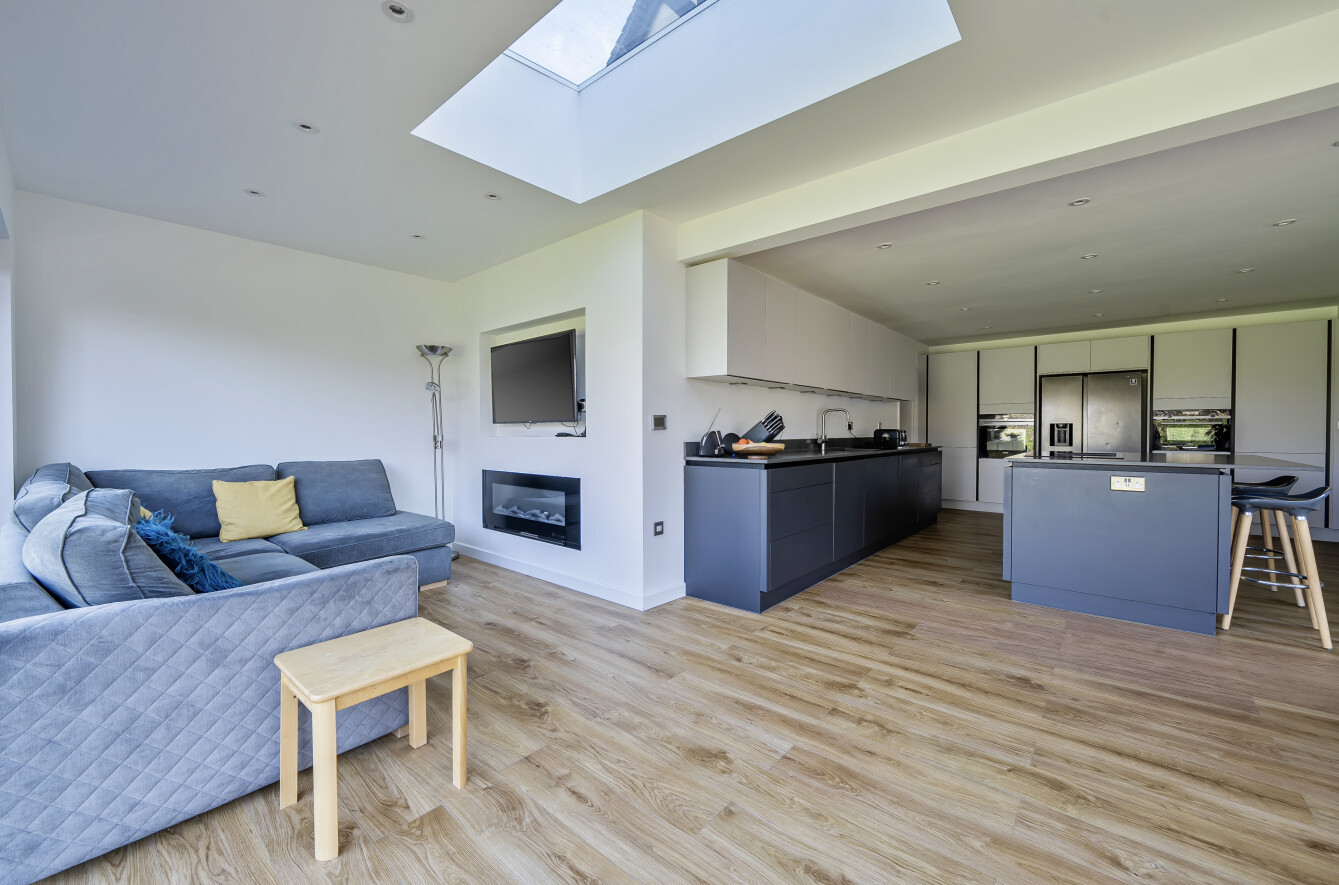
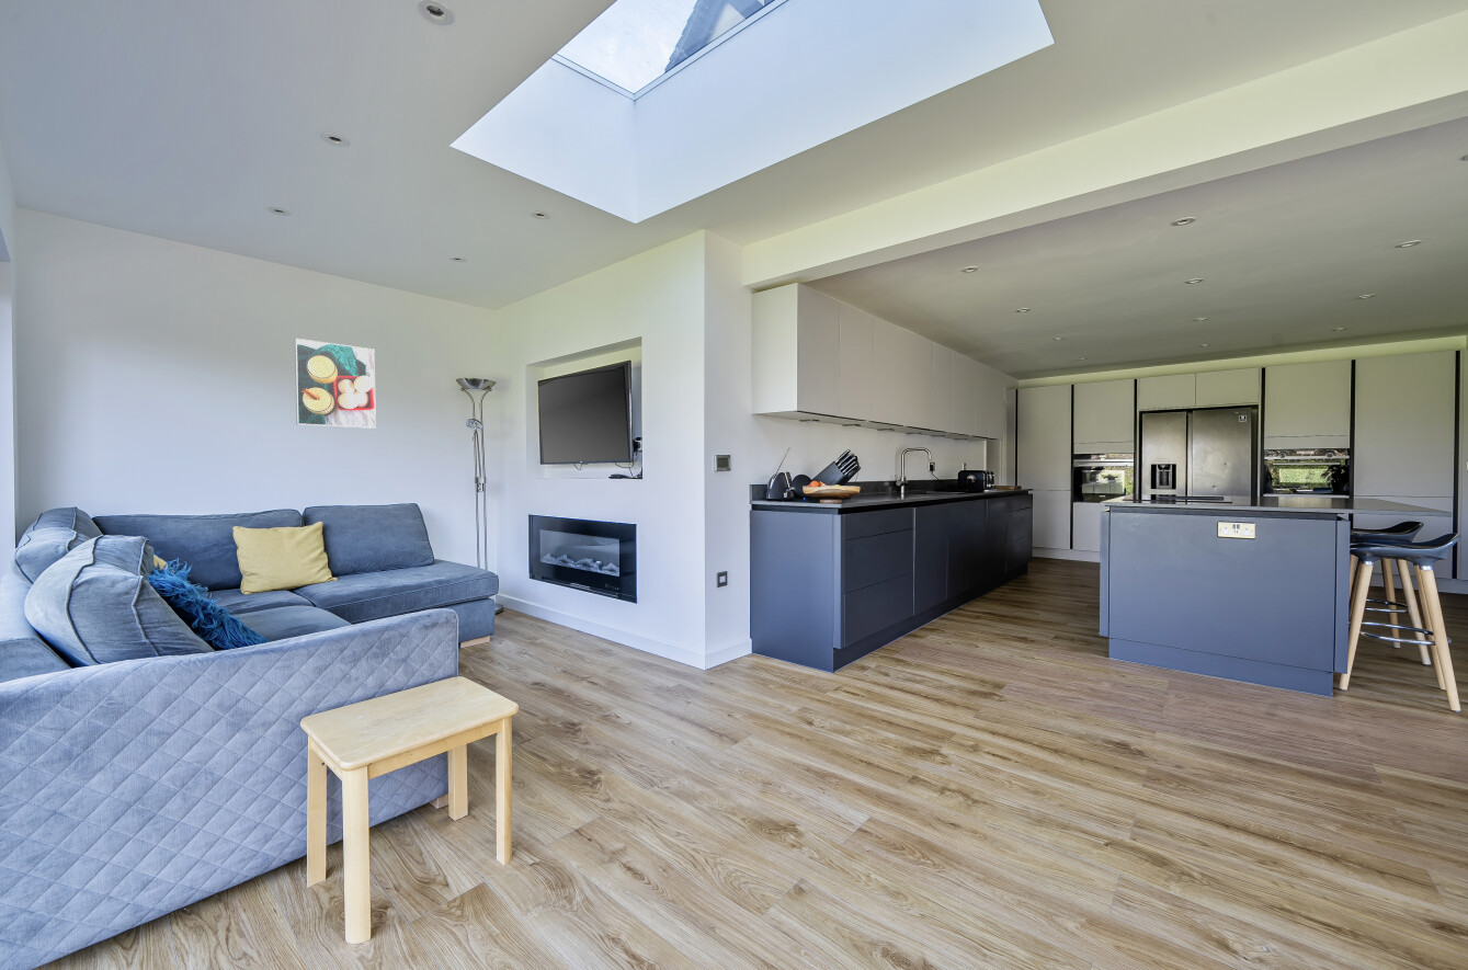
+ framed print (337, 385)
